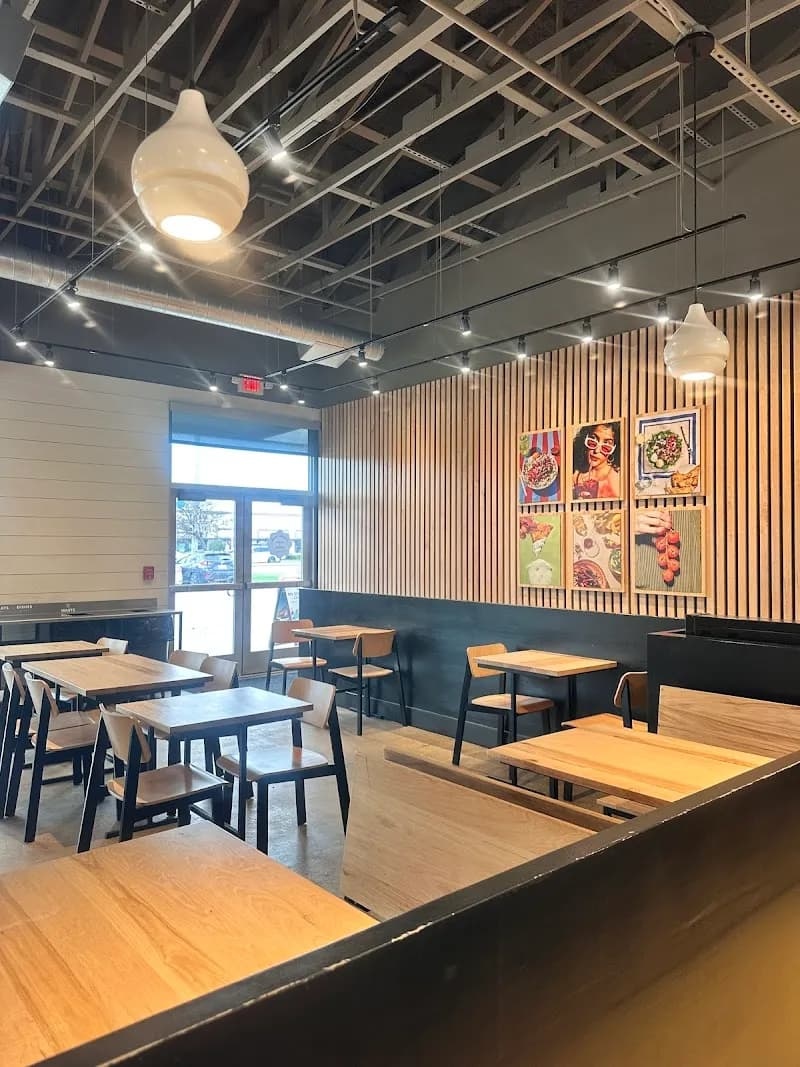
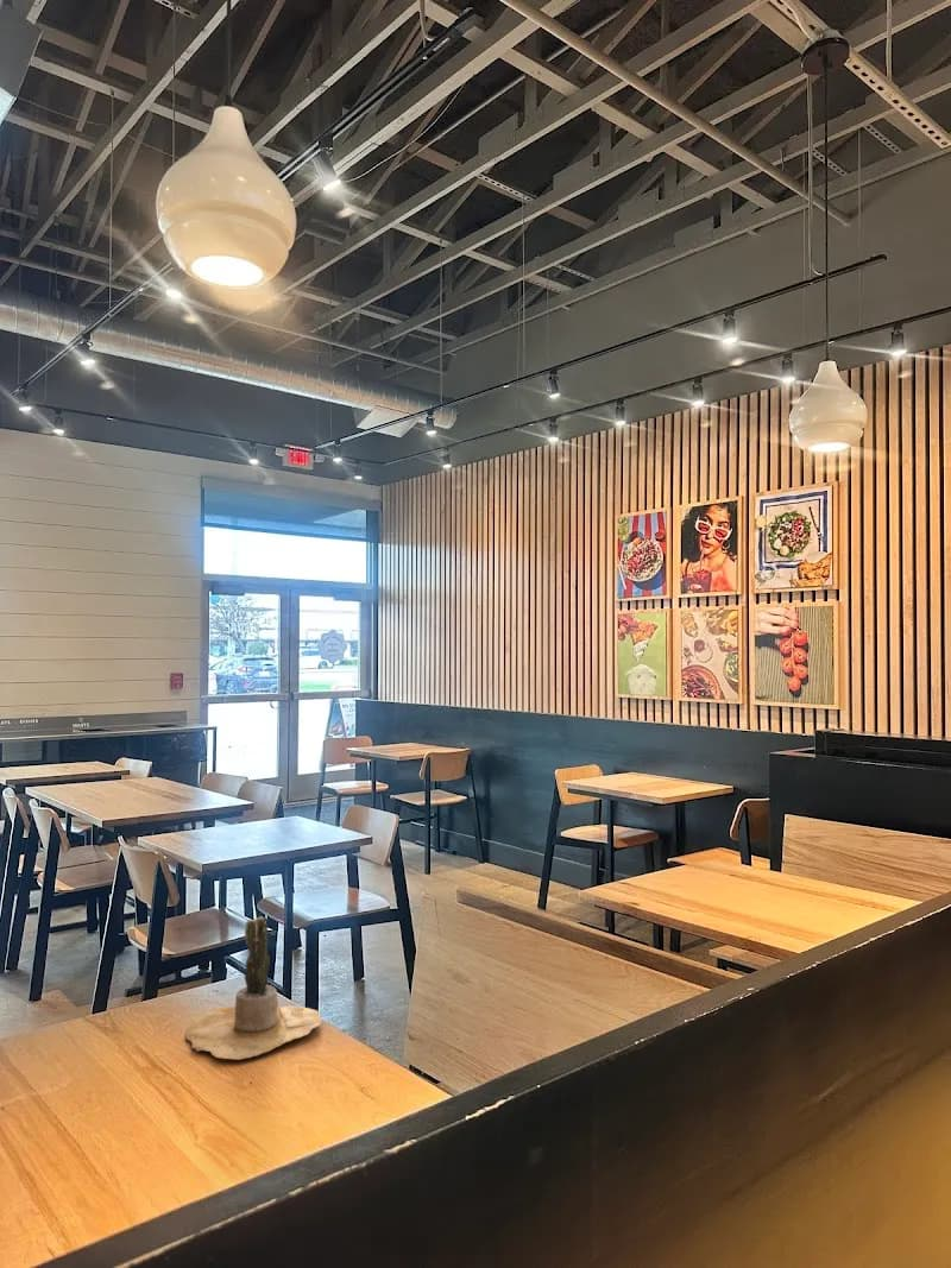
+ potted cactus (248, 971)
